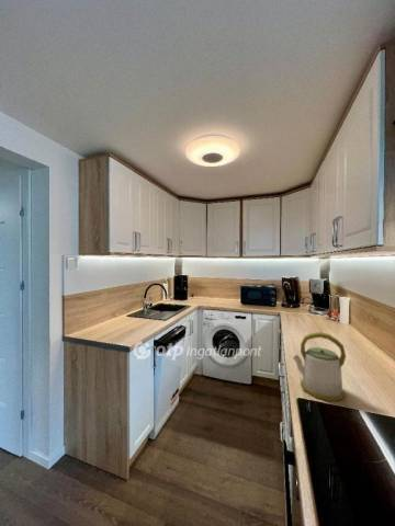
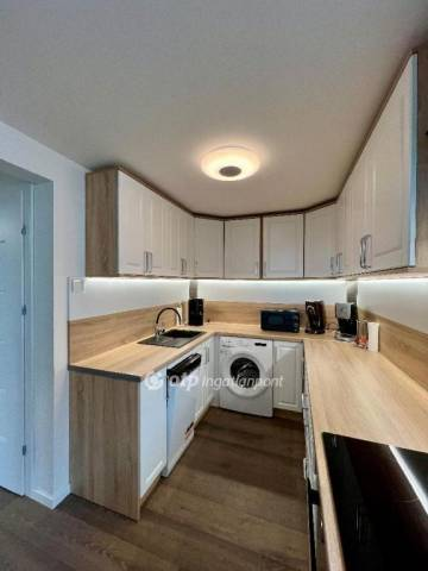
- kettle (317, 359)
